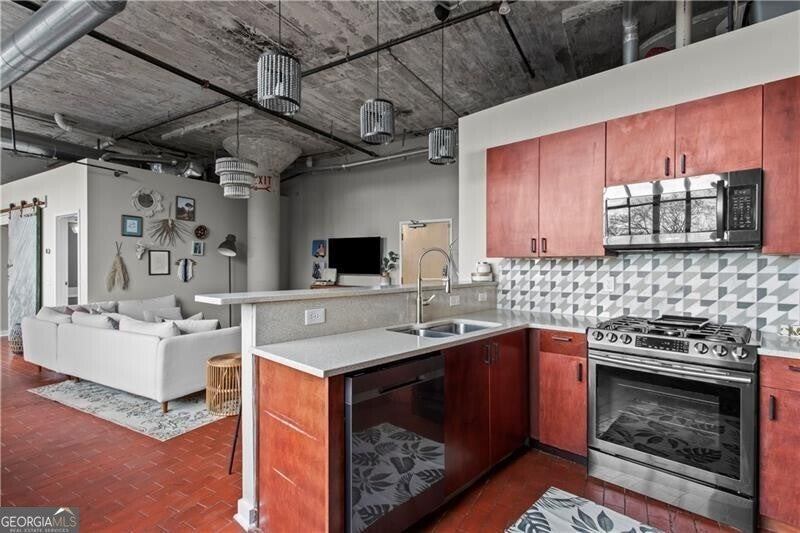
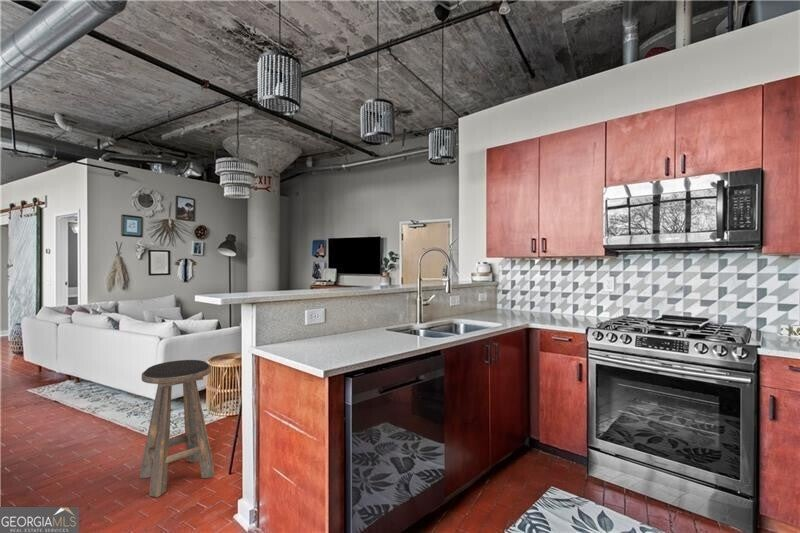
+ stool (184, 418)
